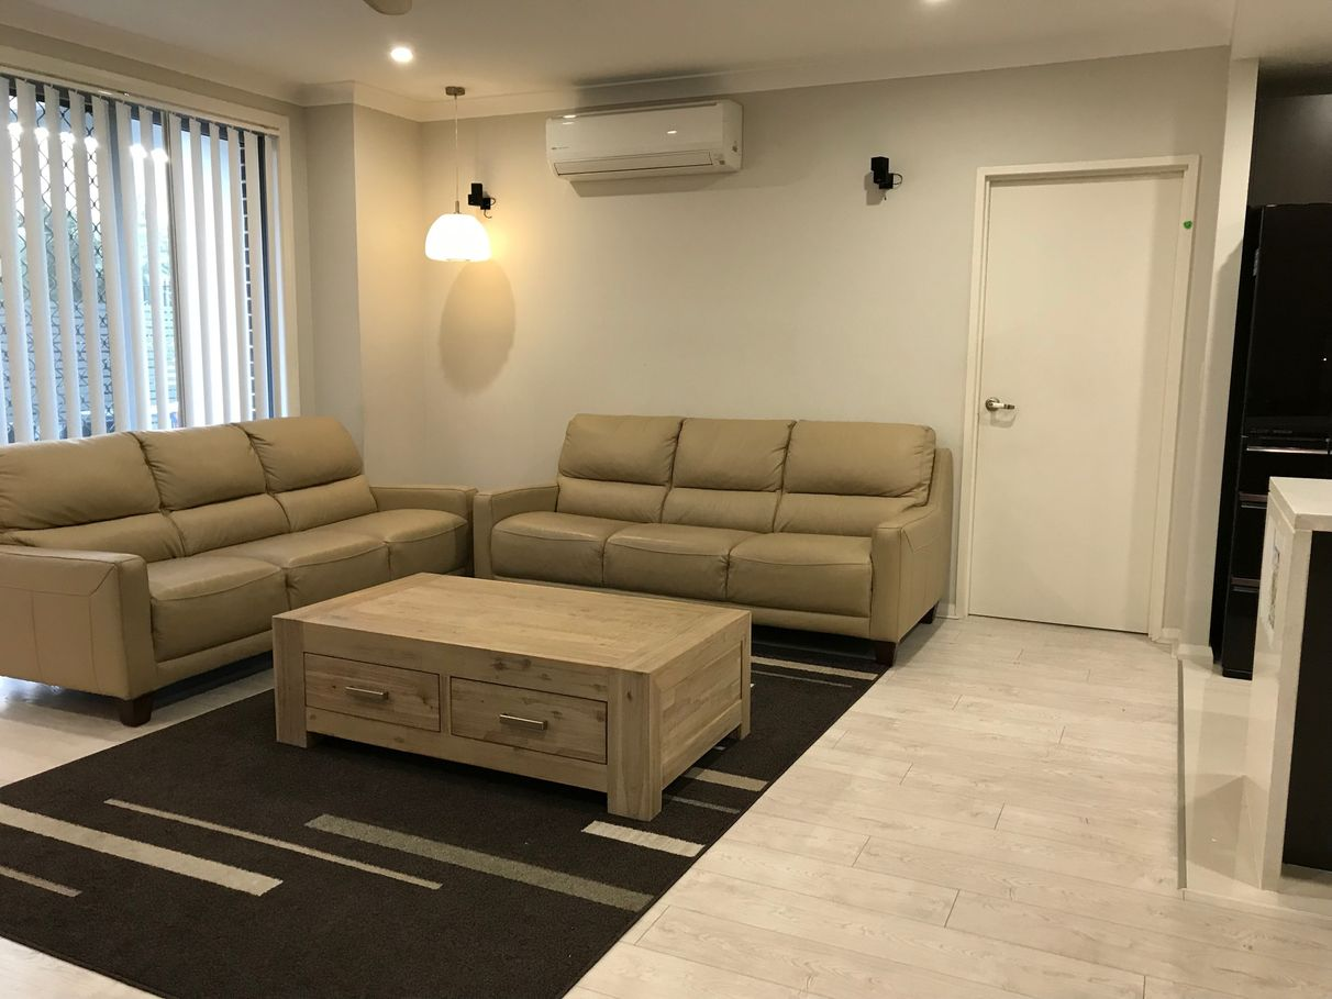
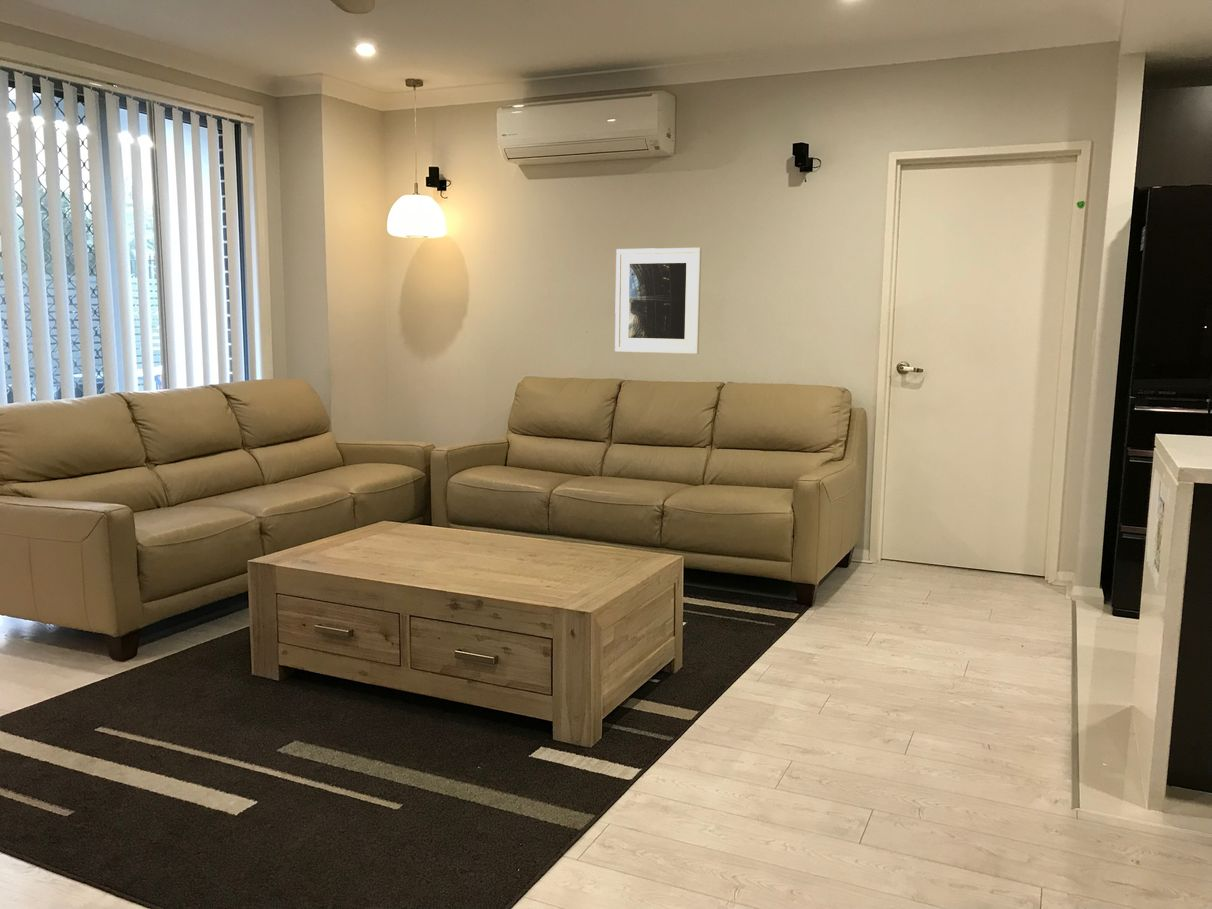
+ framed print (657, 301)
